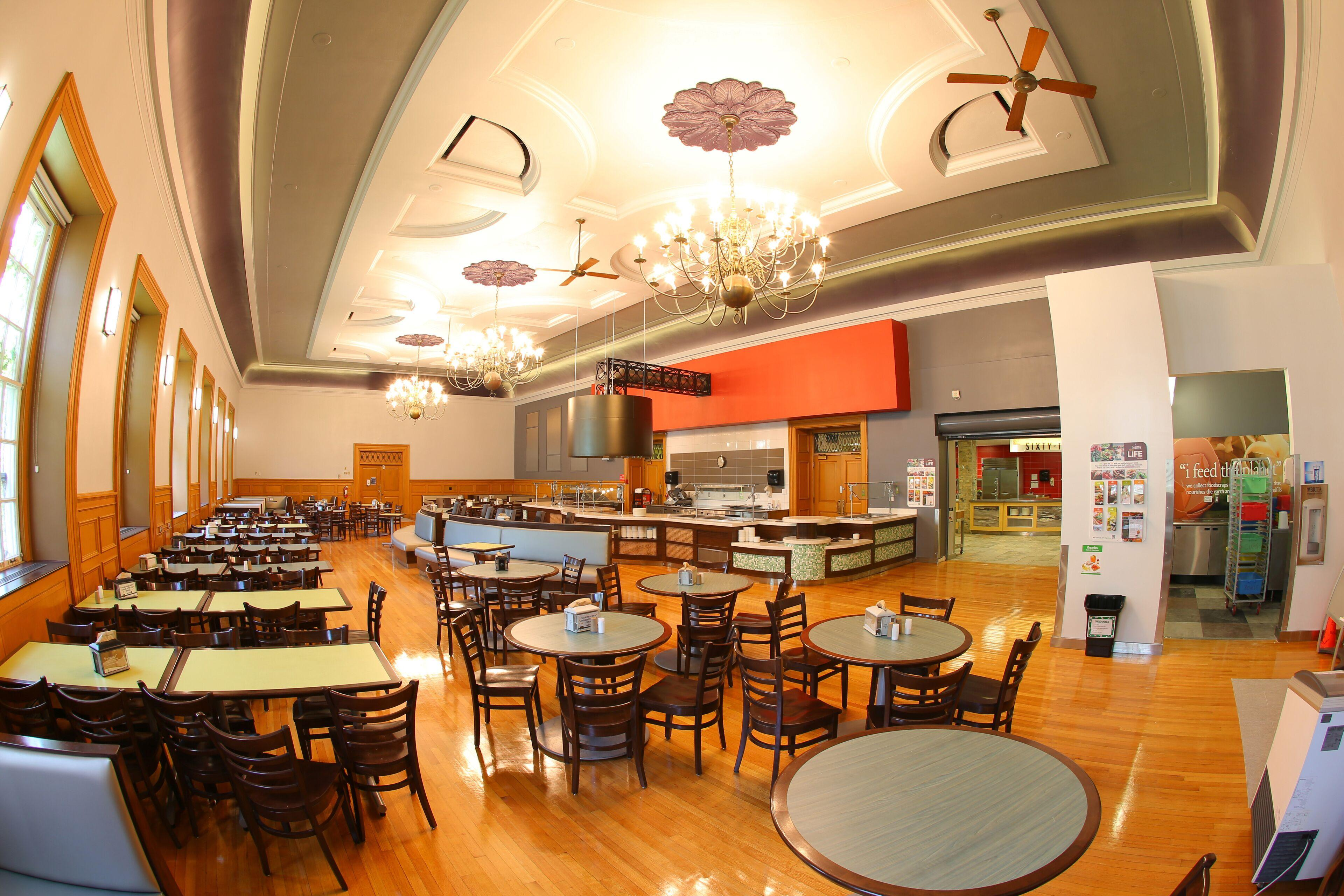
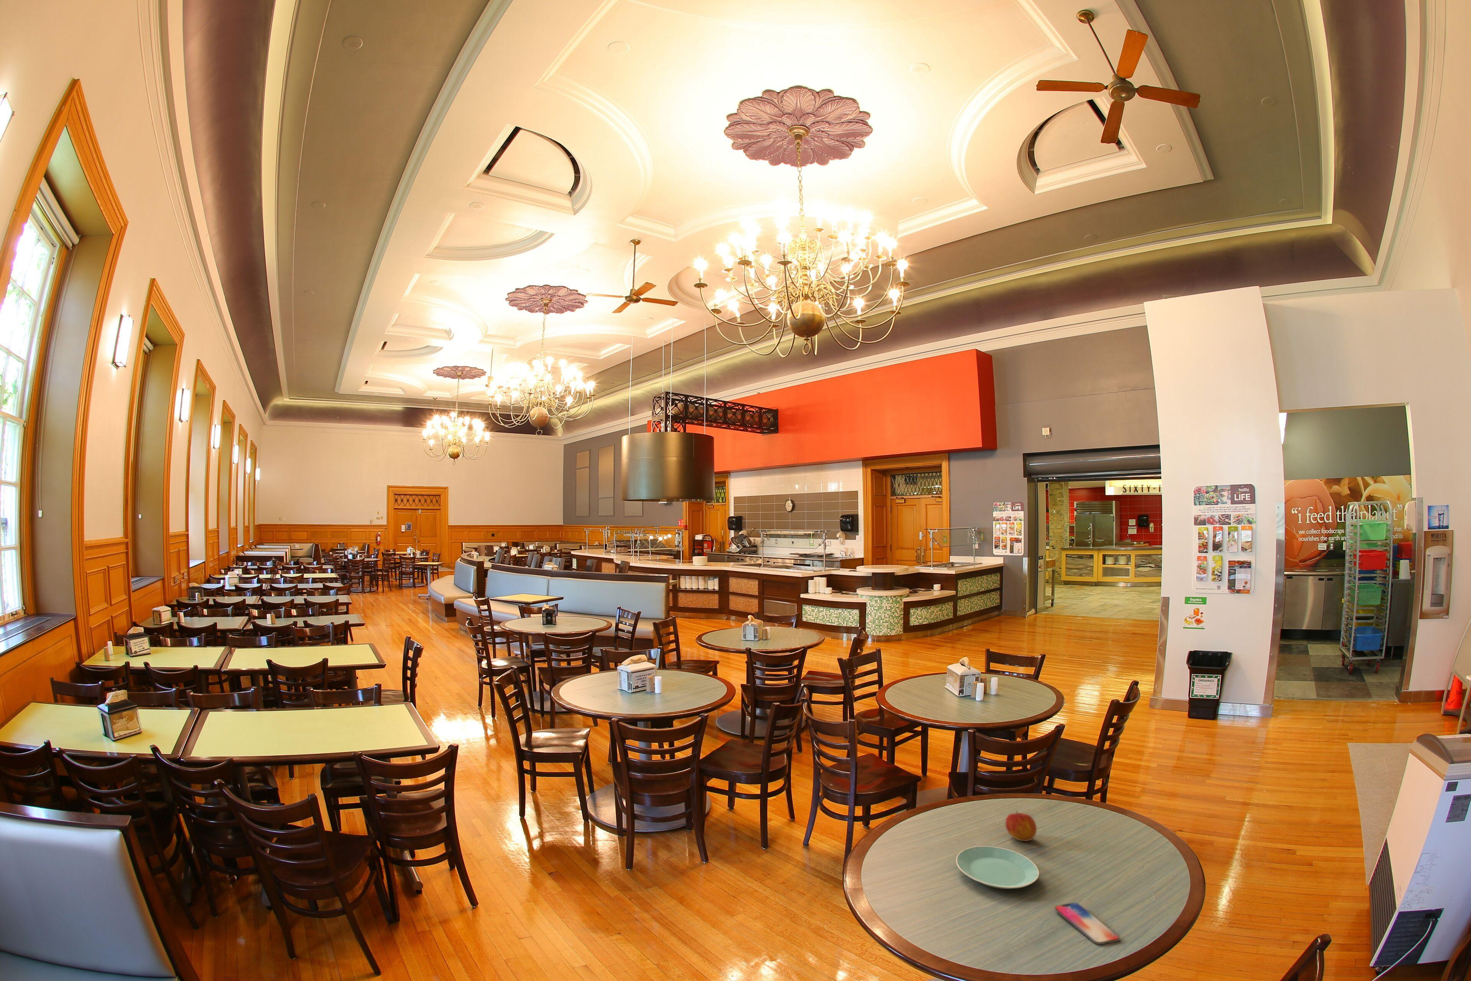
+ smartphone (1086, 922)
+ plate (997, 869)
+ apple (1021, 826)
